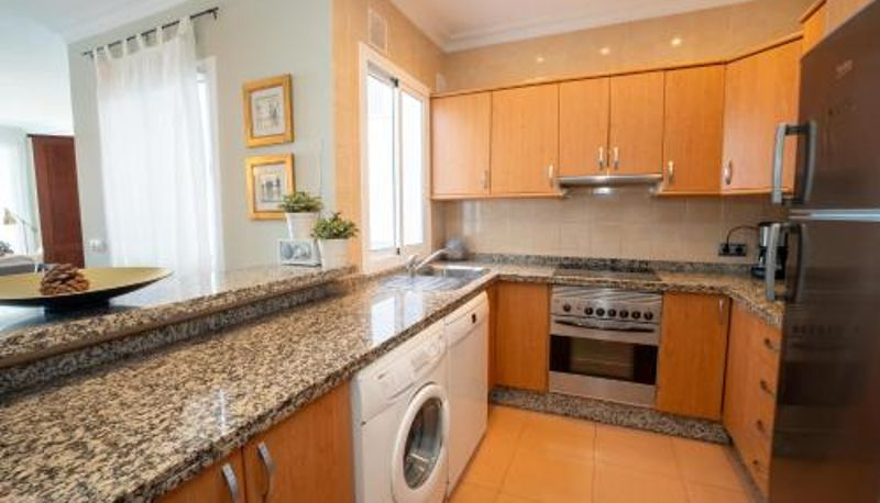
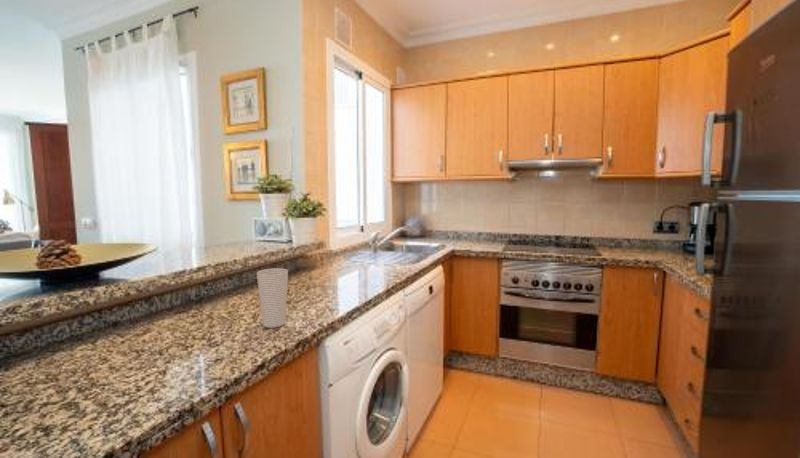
+ cup (273, 297)
